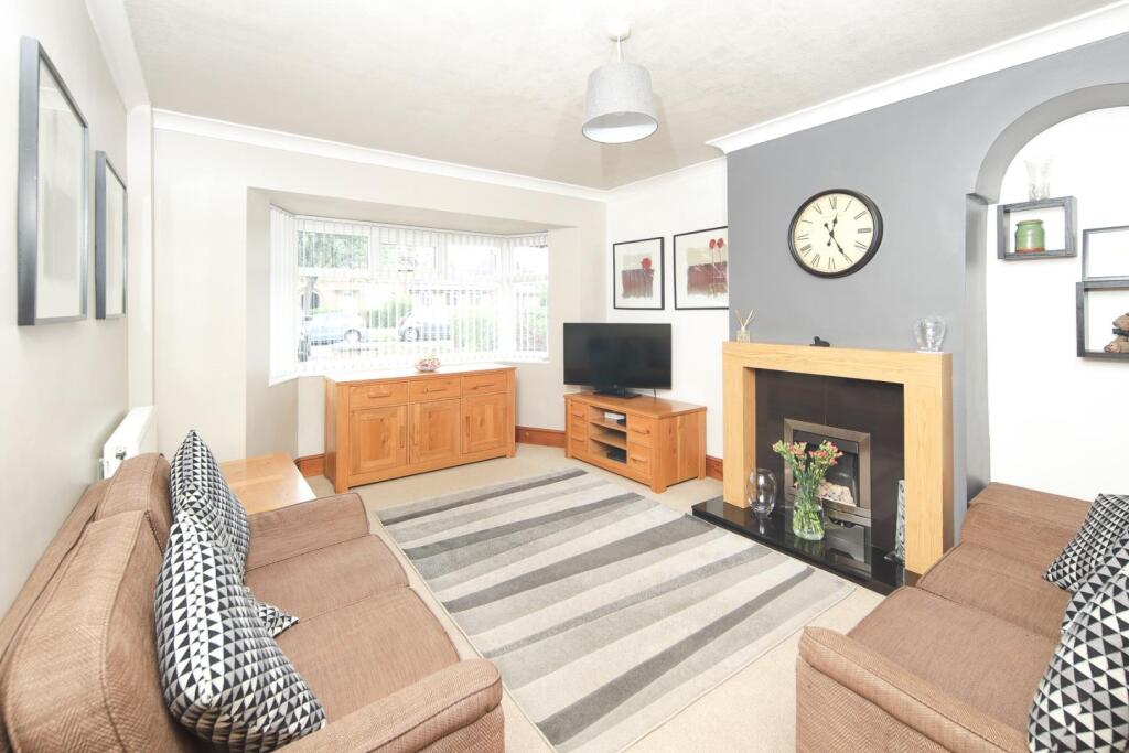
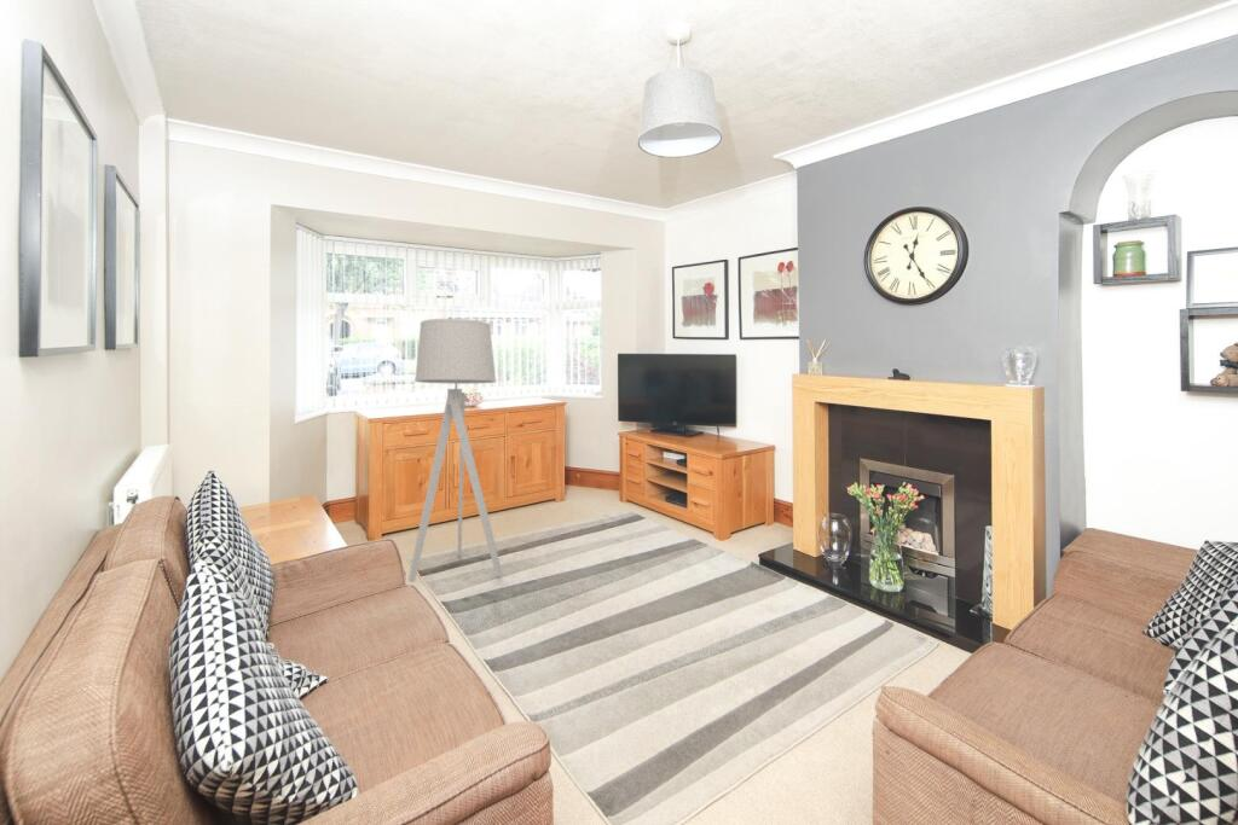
+ floor lamp (462, 447)
